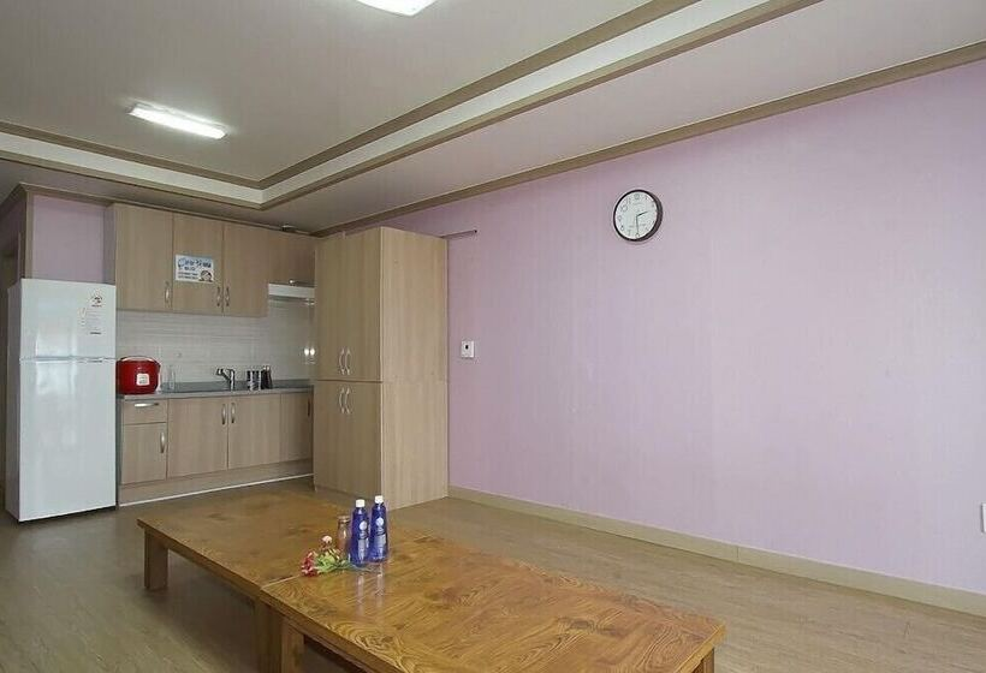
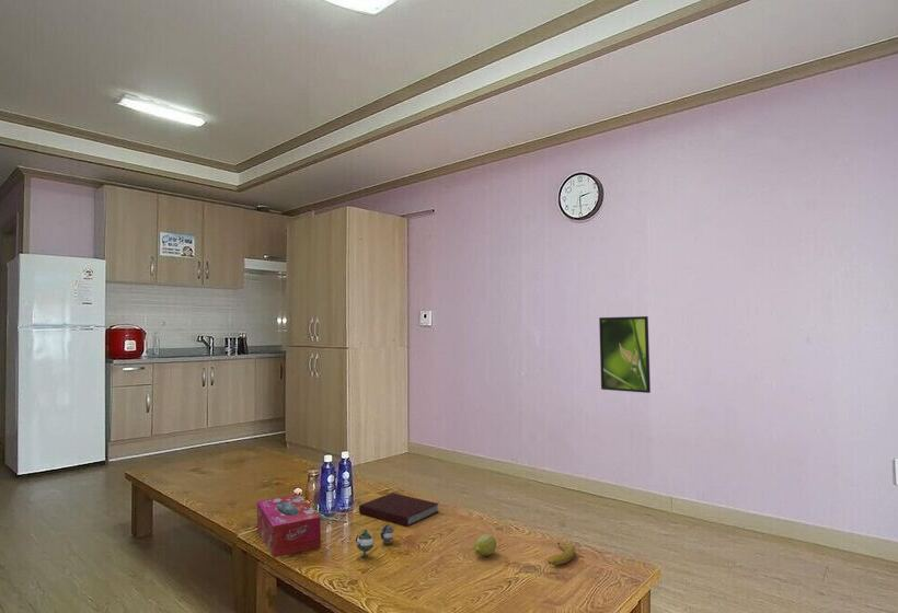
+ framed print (623, 354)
+ teapot (371, 536)
+ tissue box (287, 522)
+ fruit (485, 545)
+ notebook (399, 508)
+ banana (561, 554)
